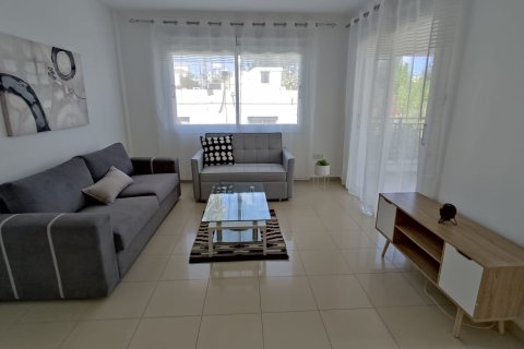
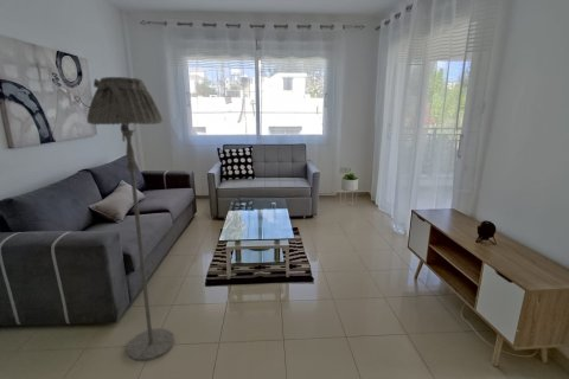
+ floor lamp (138, 225)
